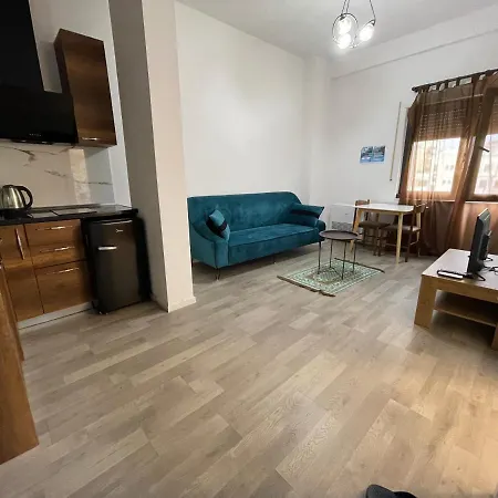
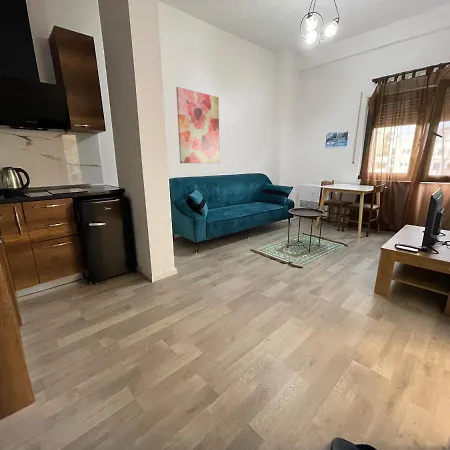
+ wall art (200, 129)
